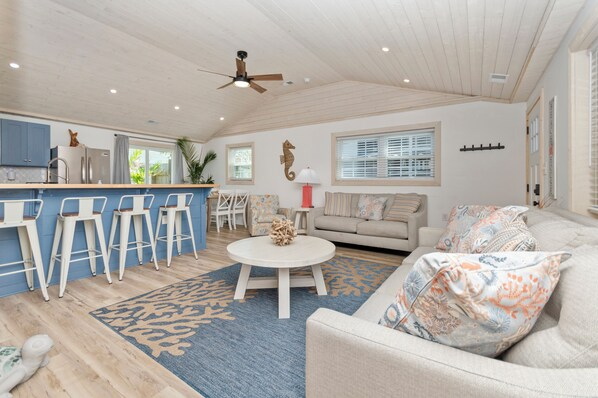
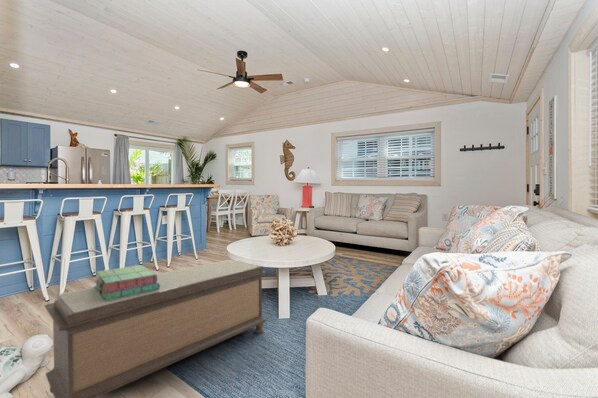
+ bench (174, 317)
+ stack of books (126, 280)
